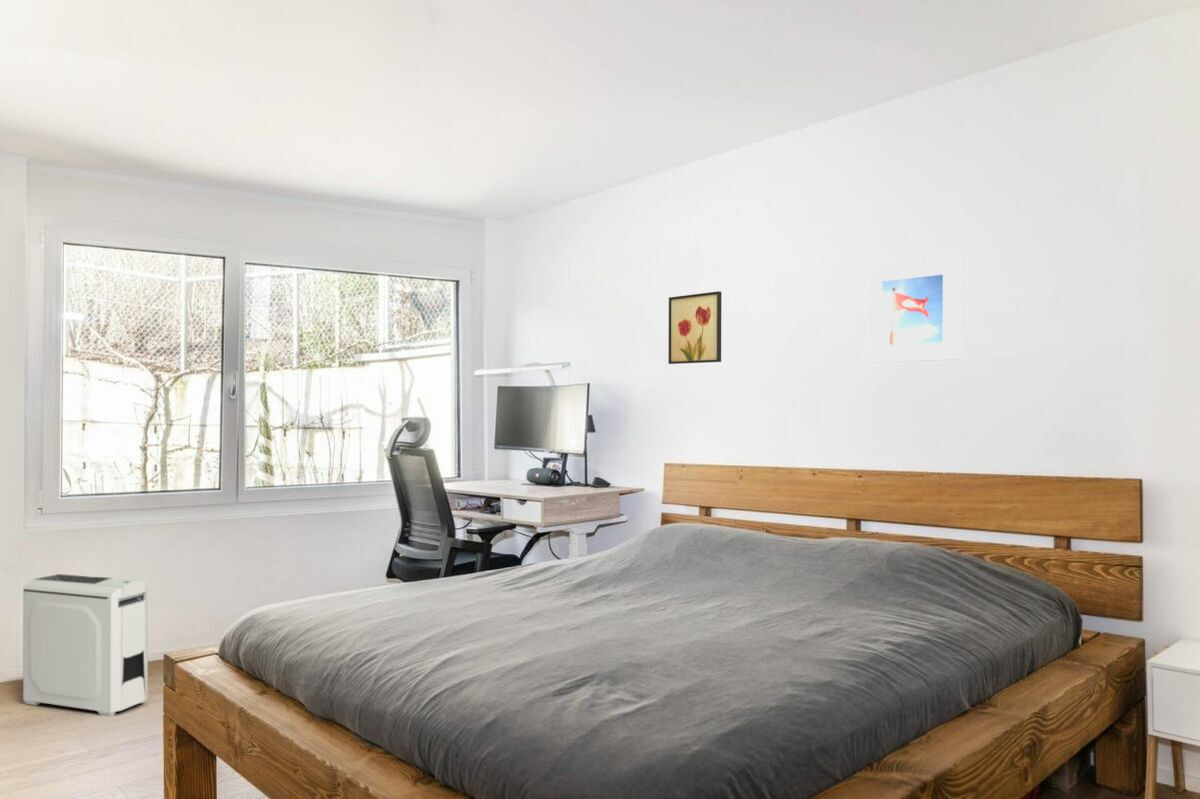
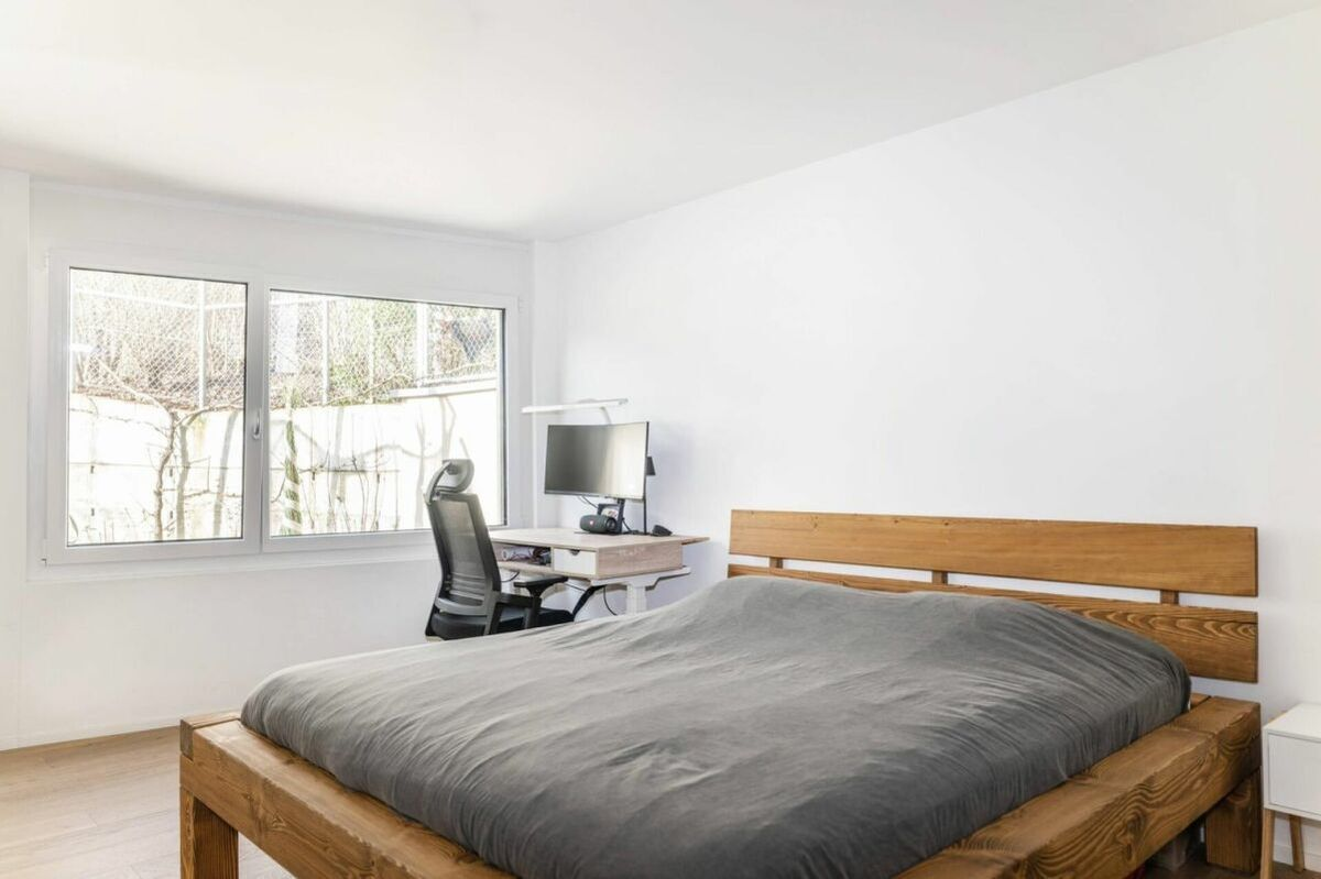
- wall art (695, 328)
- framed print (912, 310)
- air purifier (85, 640)
